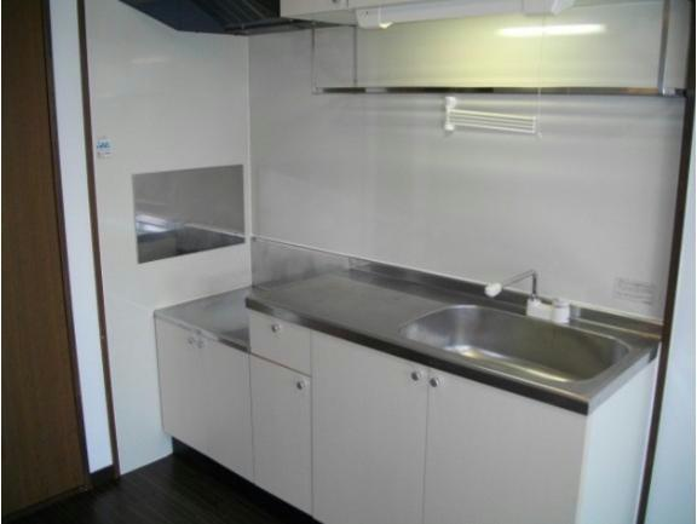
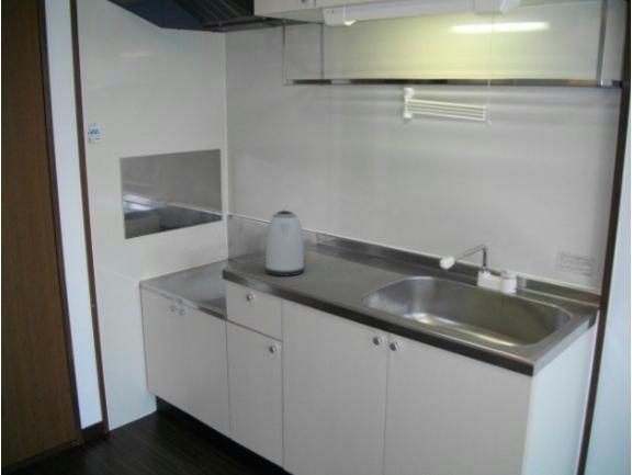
+ kettle (284, 239)
